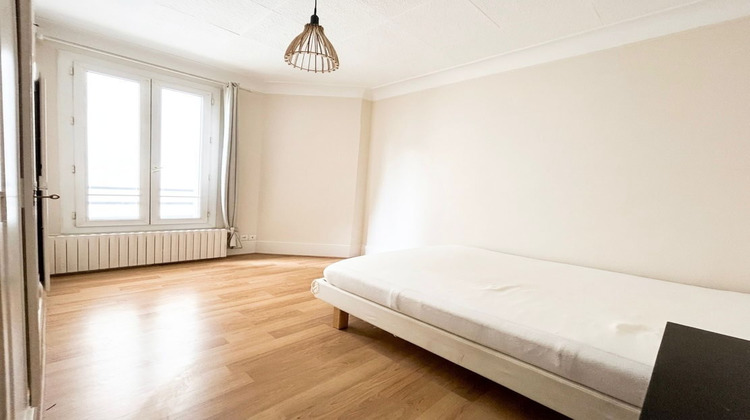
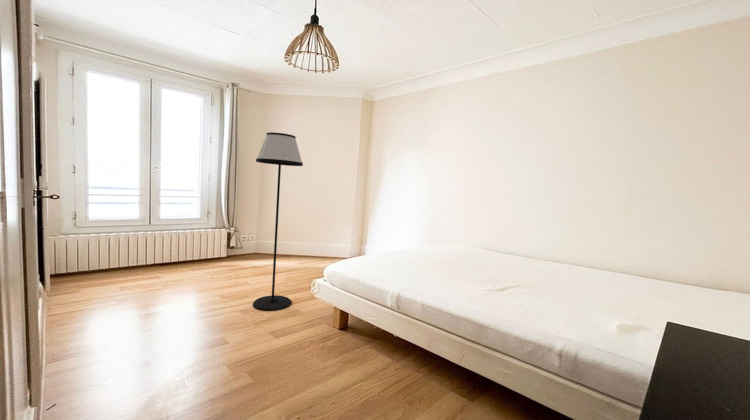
+ floor lamp (276, 221)
